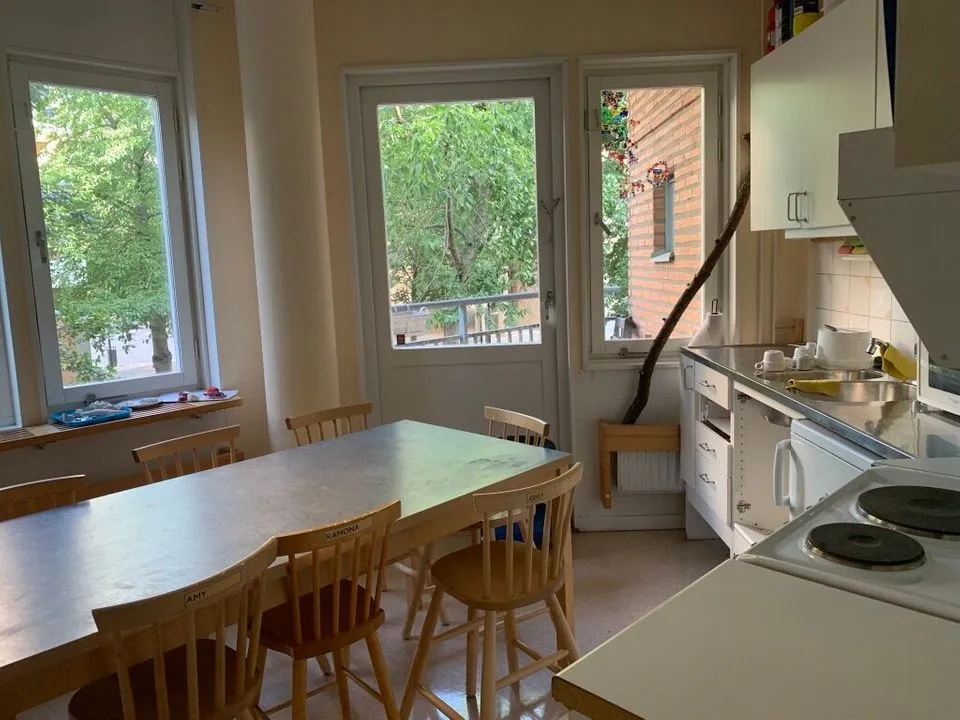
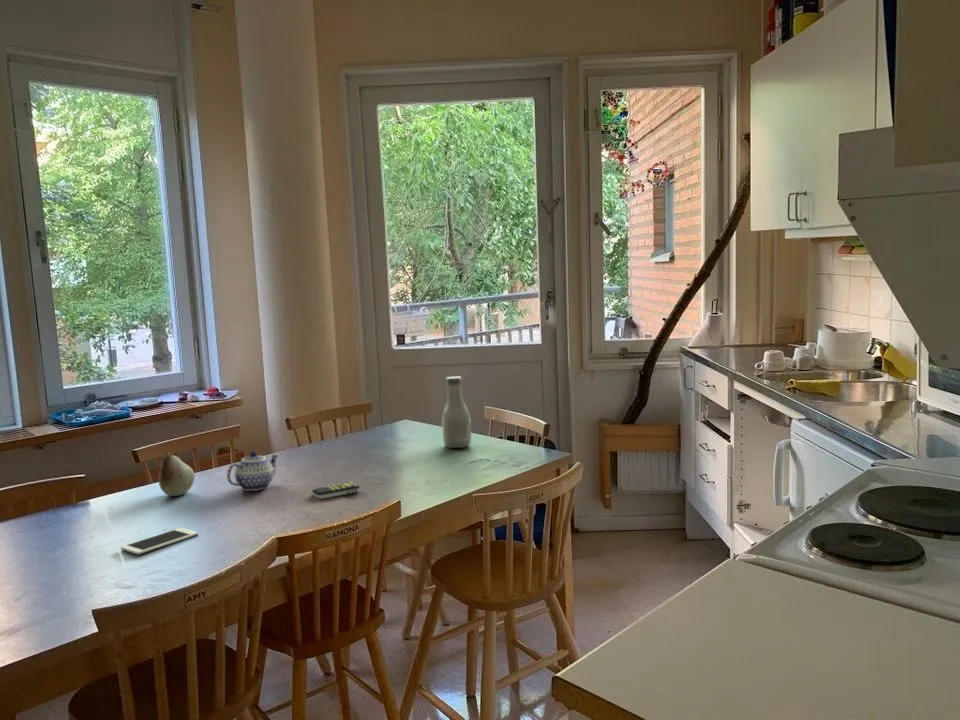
+ fruit (176, 473)
+ bottle (455, 411)
+ cell phone (160, 540)
+ remote control (336, 490)
+ teapot (253, 469)
